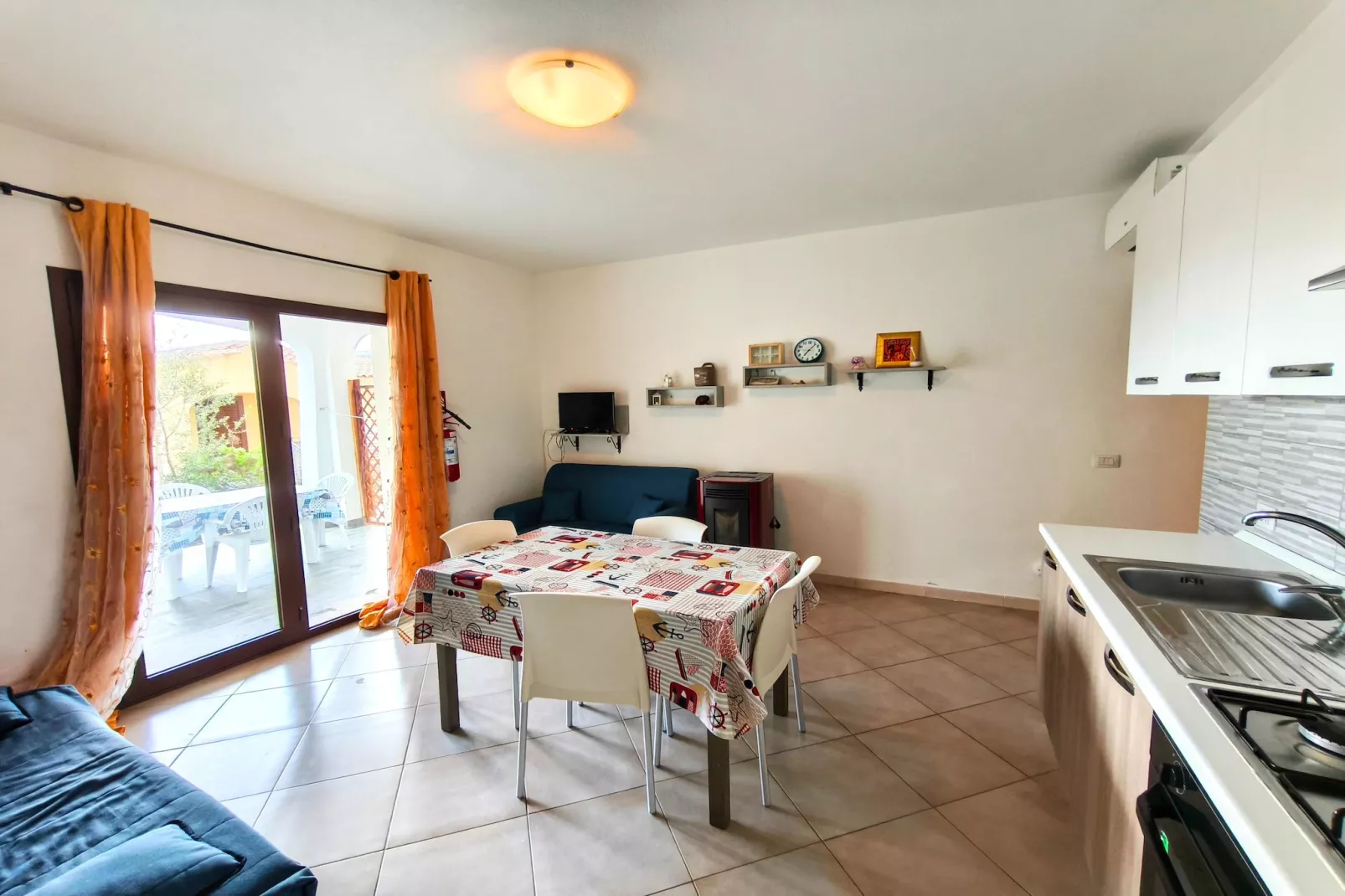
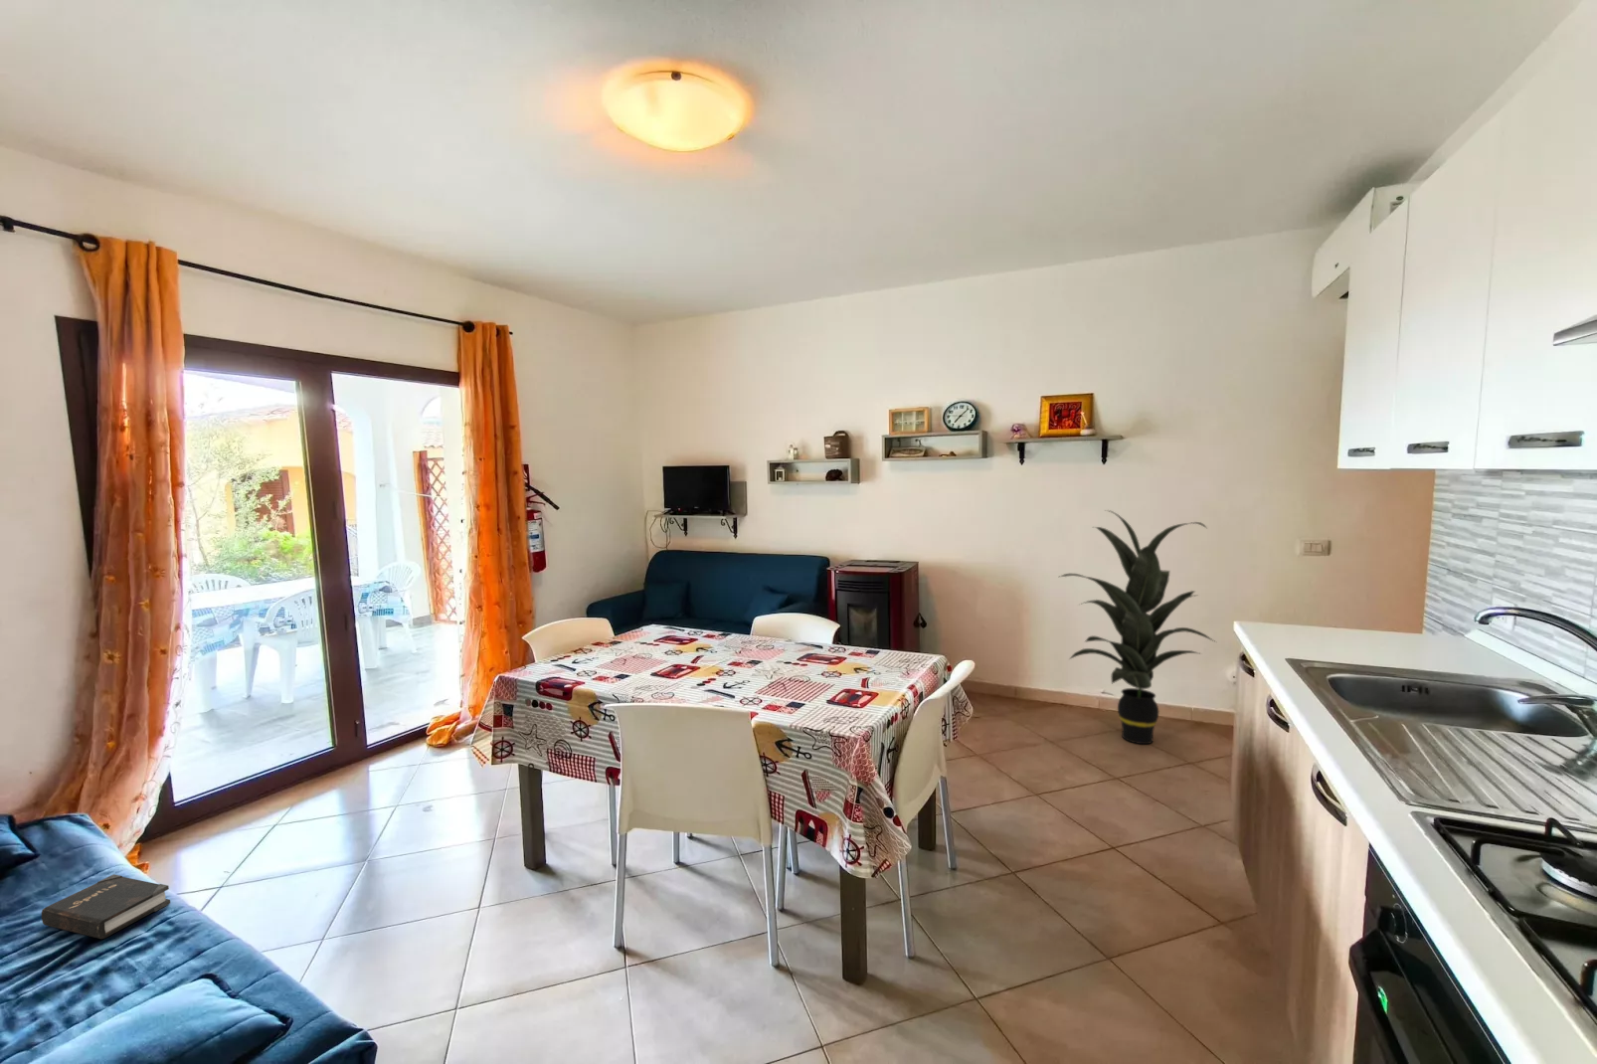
+ indoor plant (1129, 623)
+ hardback book (107, 905)
